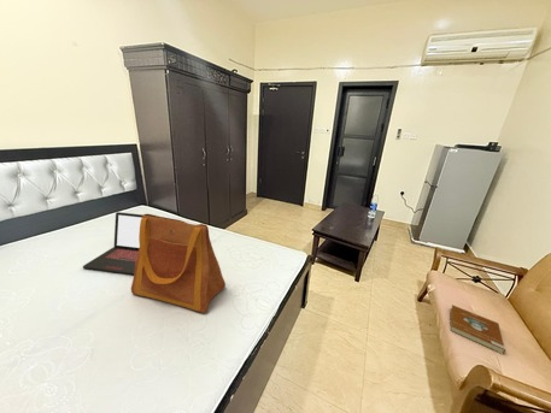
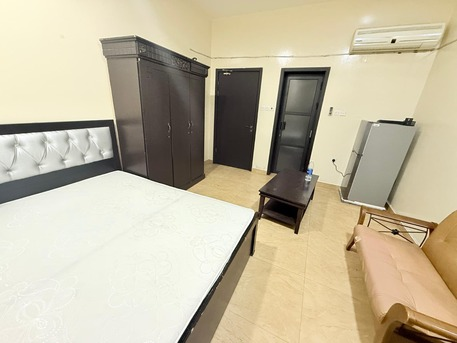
- book (474, 326)
- laptop (127, 241)
- tote bag (177, 256)
